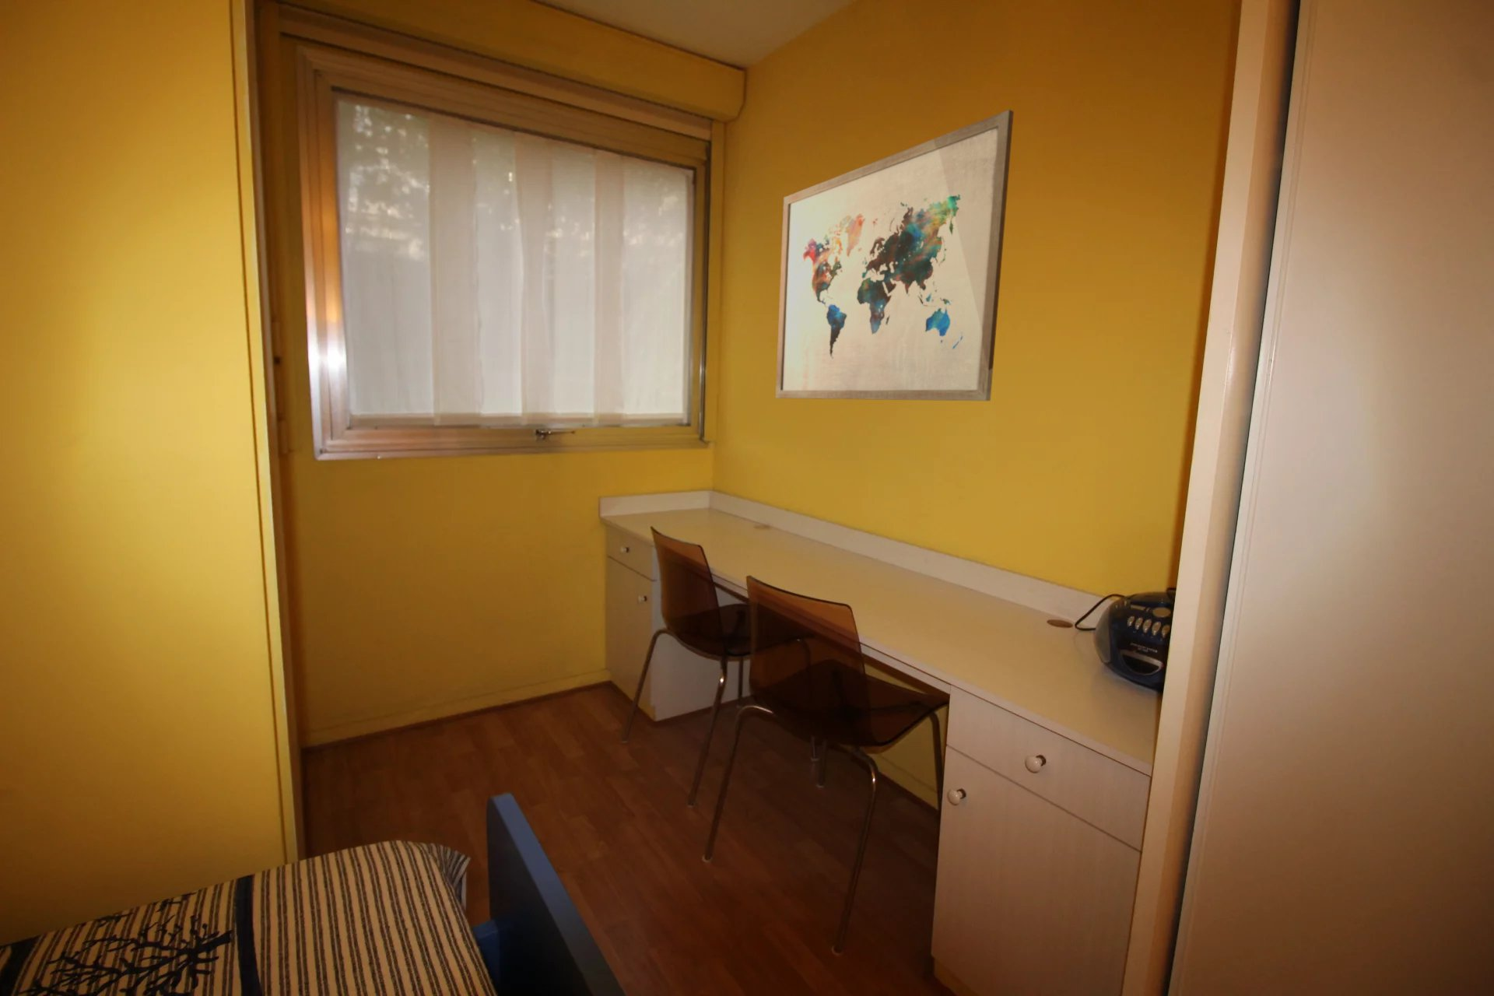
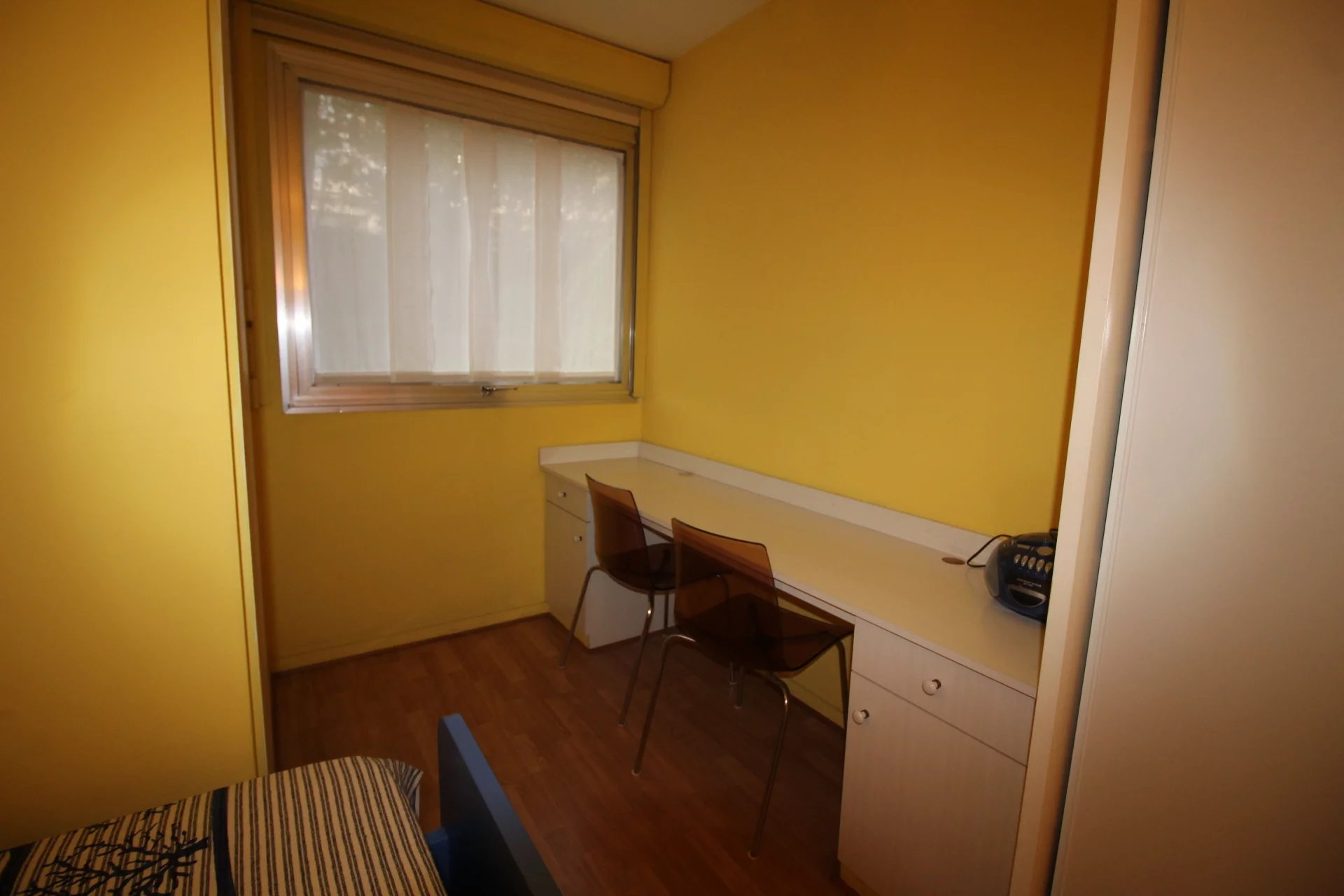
- wall art (870, 283)
